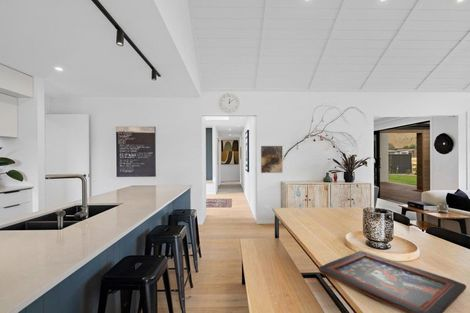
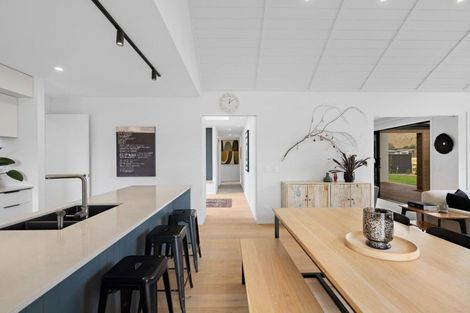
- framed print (271, 159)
- decorative tray (386, 277)
